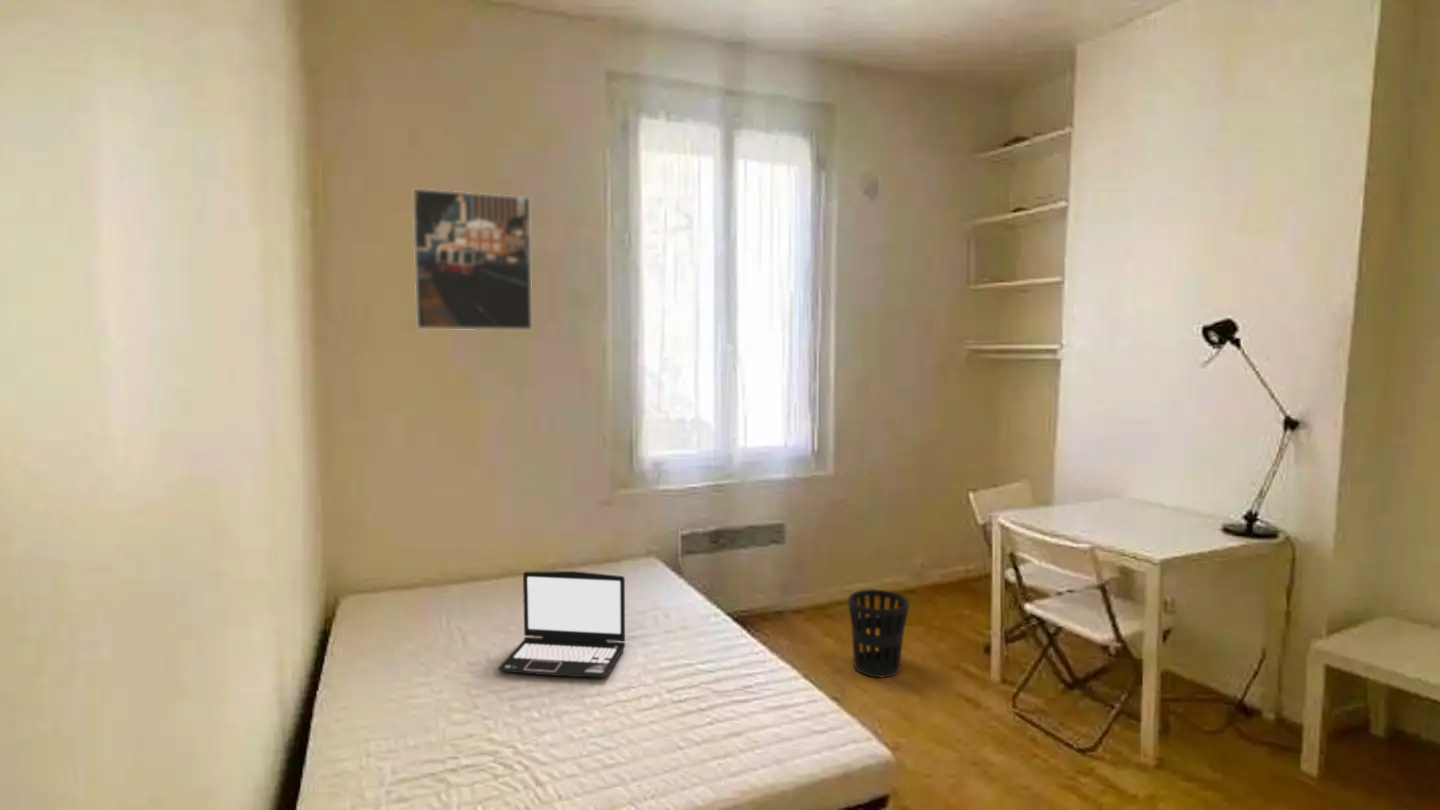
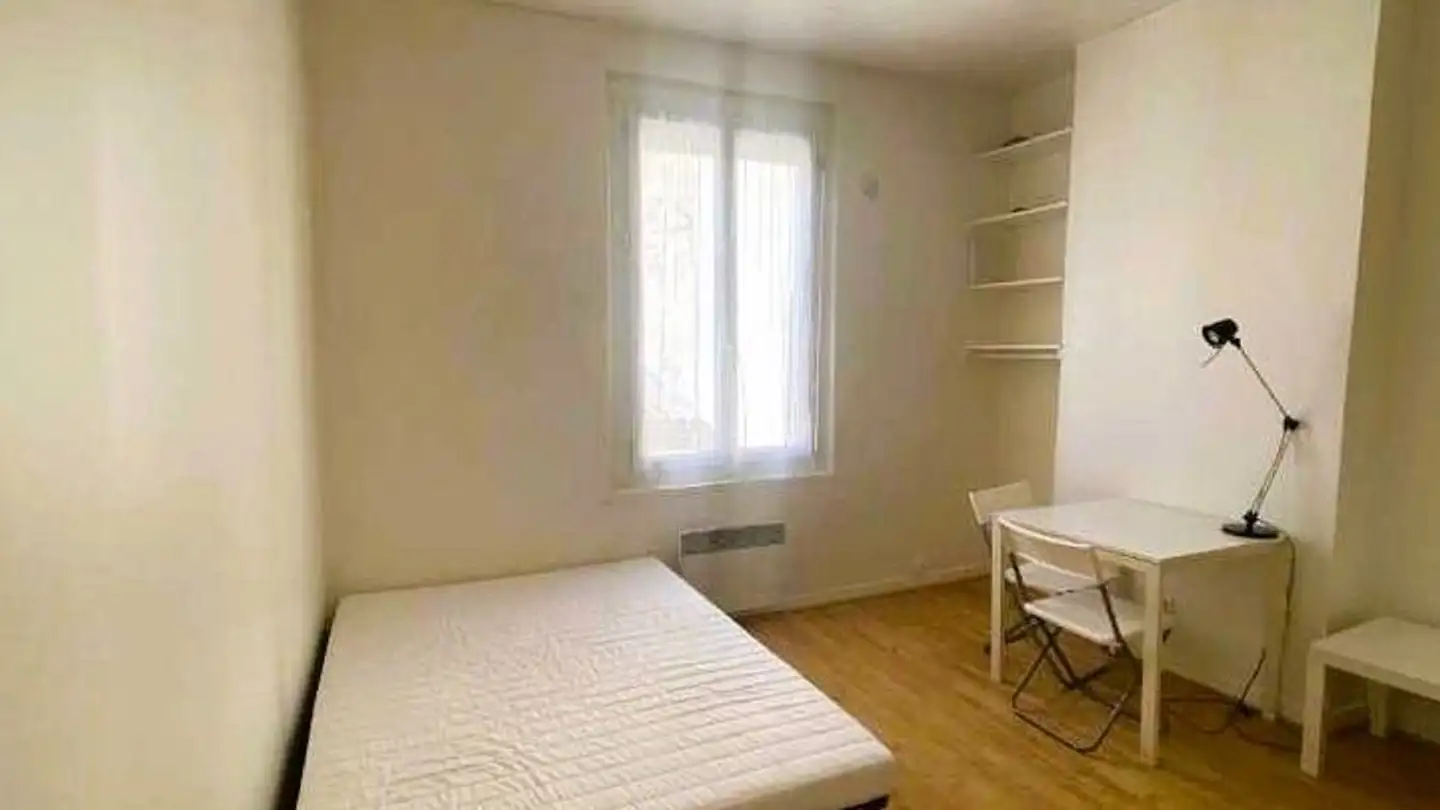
- laptop (563, 622)
- wastebasket (875, 633)
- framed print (474, 262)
